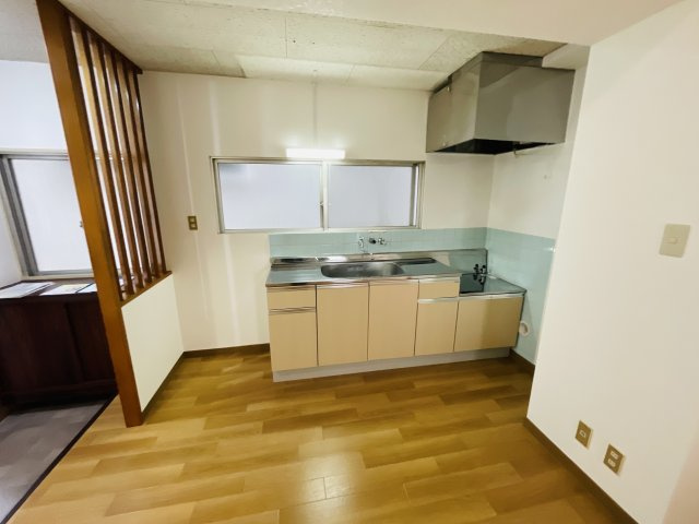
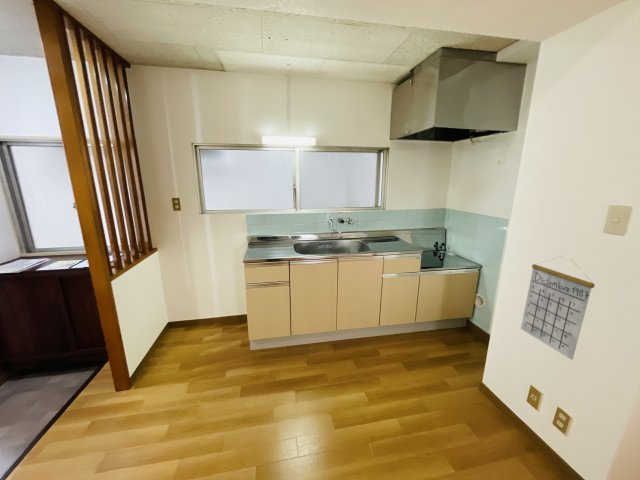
+ calendar (554, 300)
